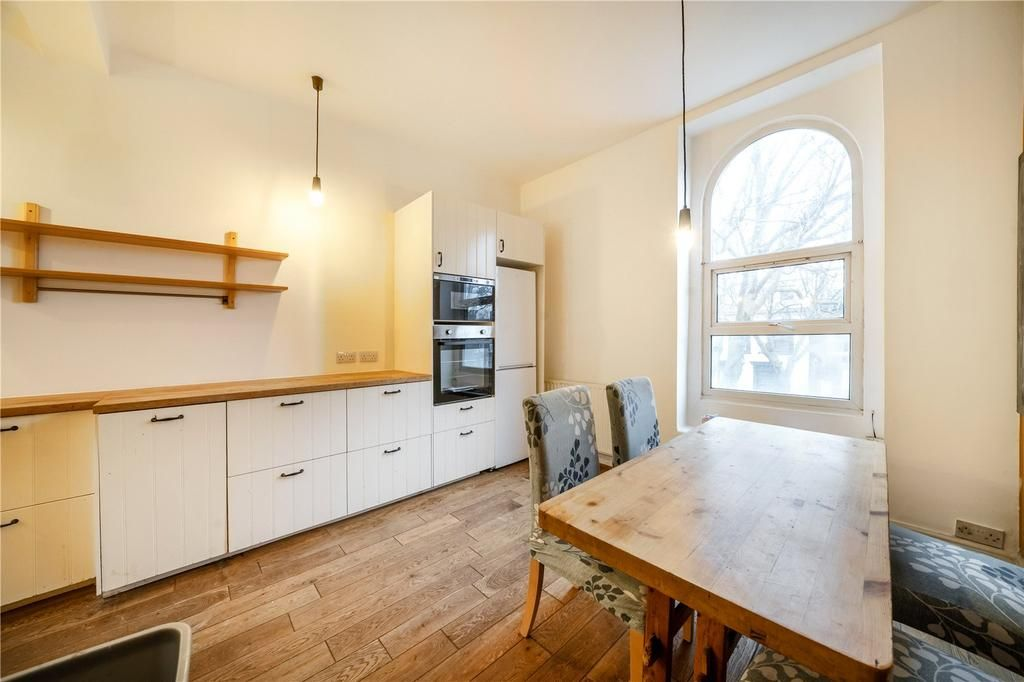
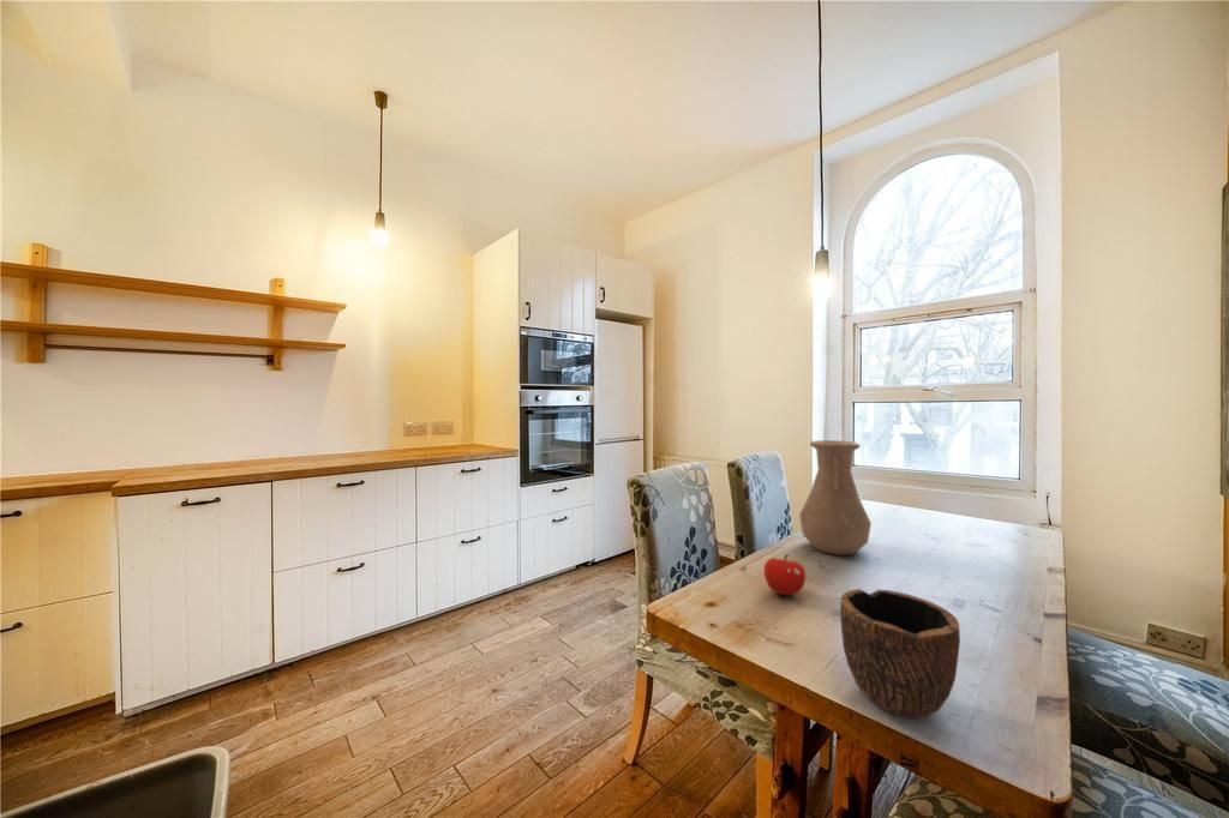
+ fruit (784, 573)
+ bowl (895, 654)
+ vase (833, 494)
